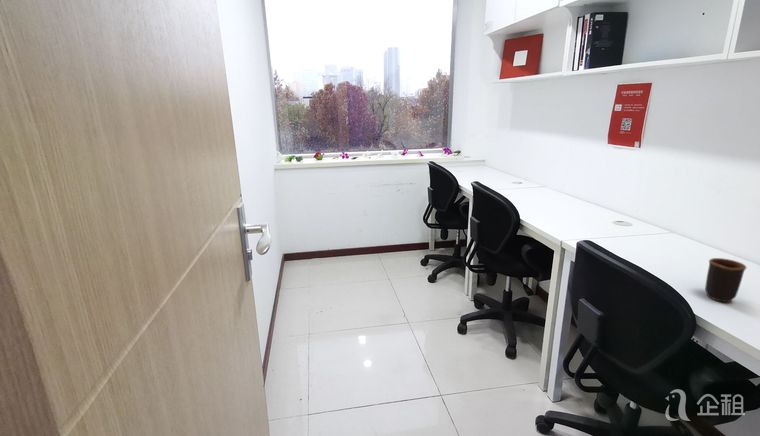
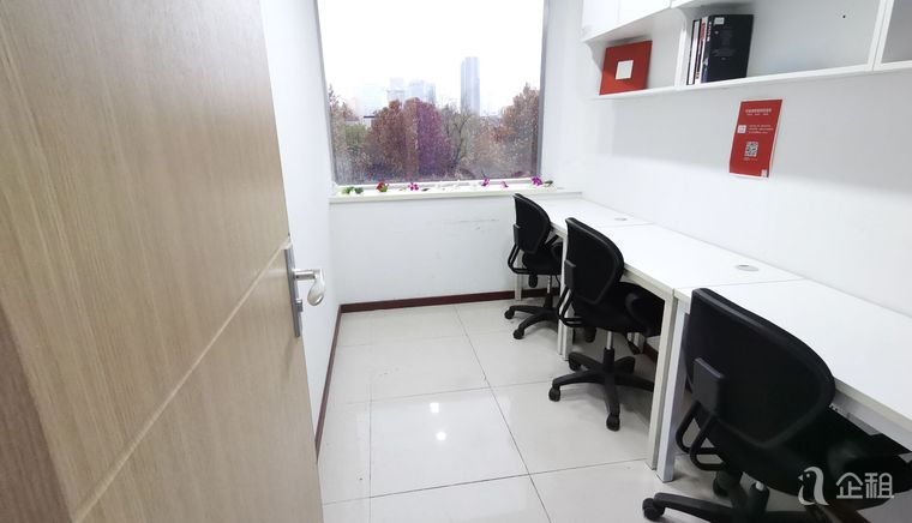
- mug (722, 278)
